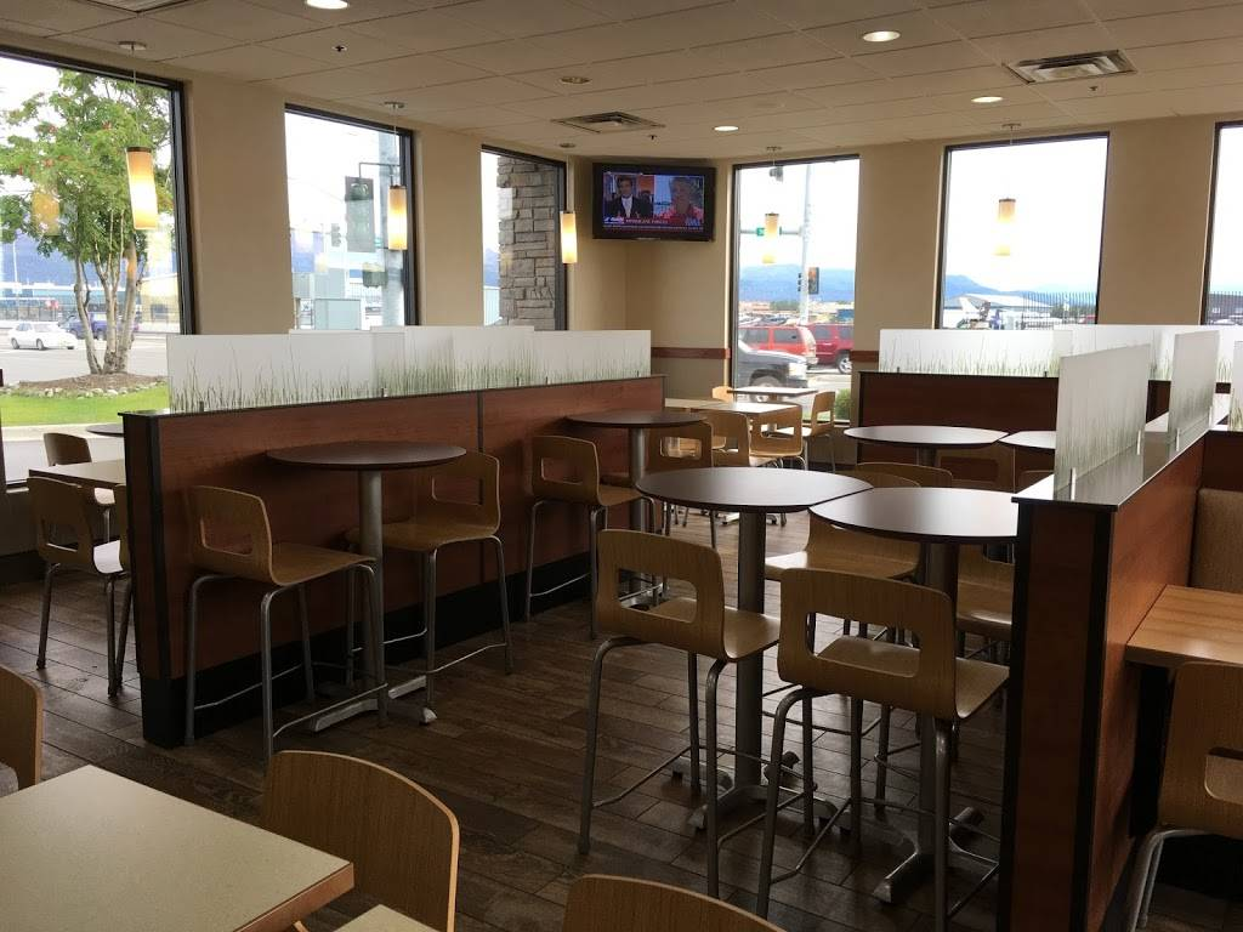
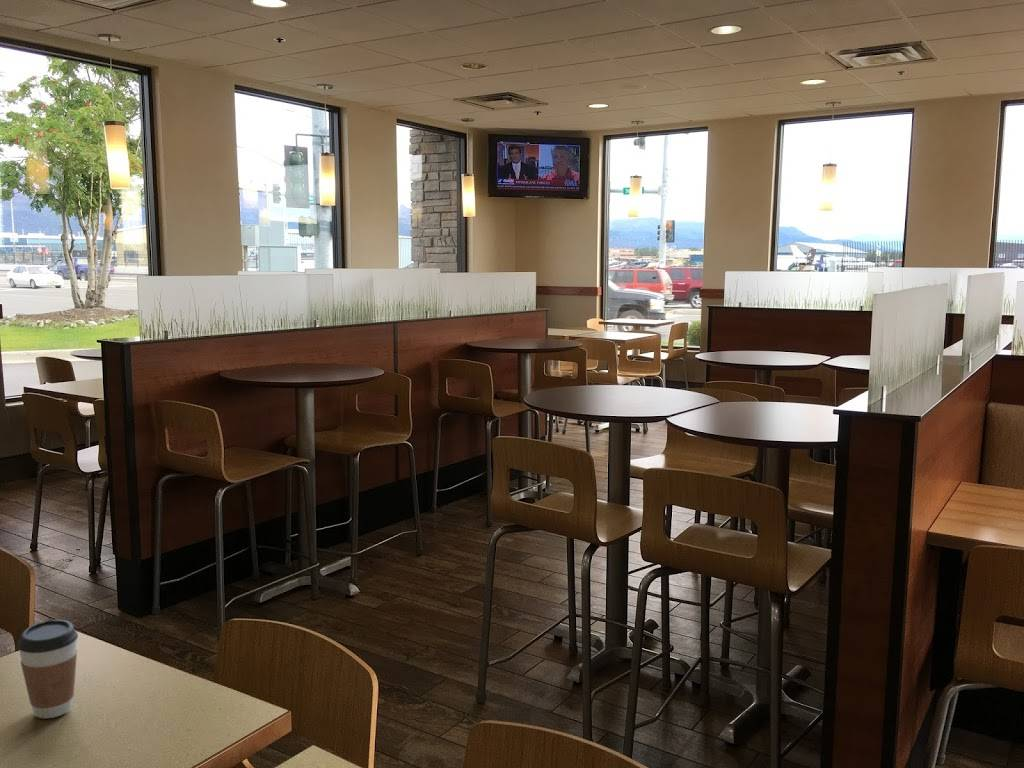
+ coffee cup (50, 670)
